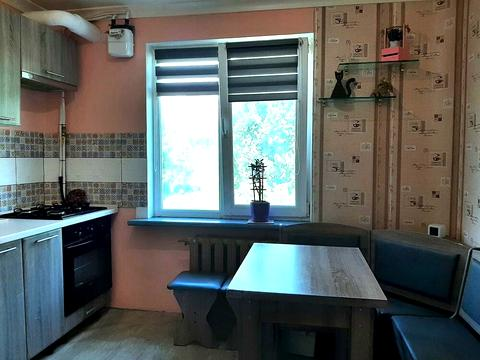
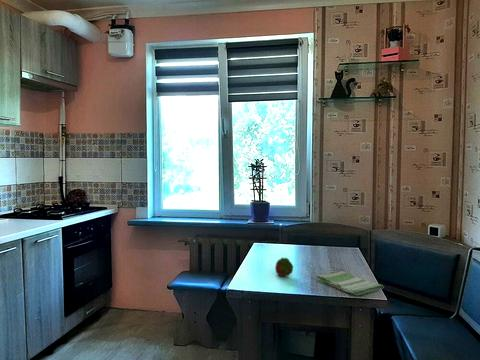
+ fruit (284, 267)
+ dish towel (348, 281)
